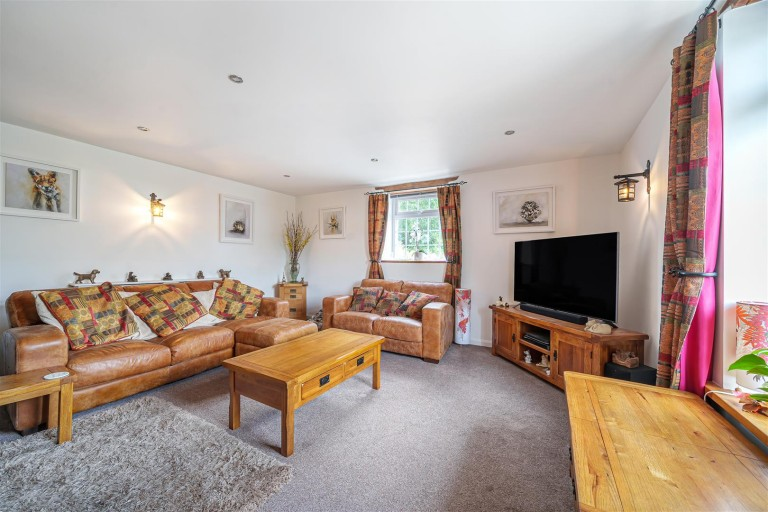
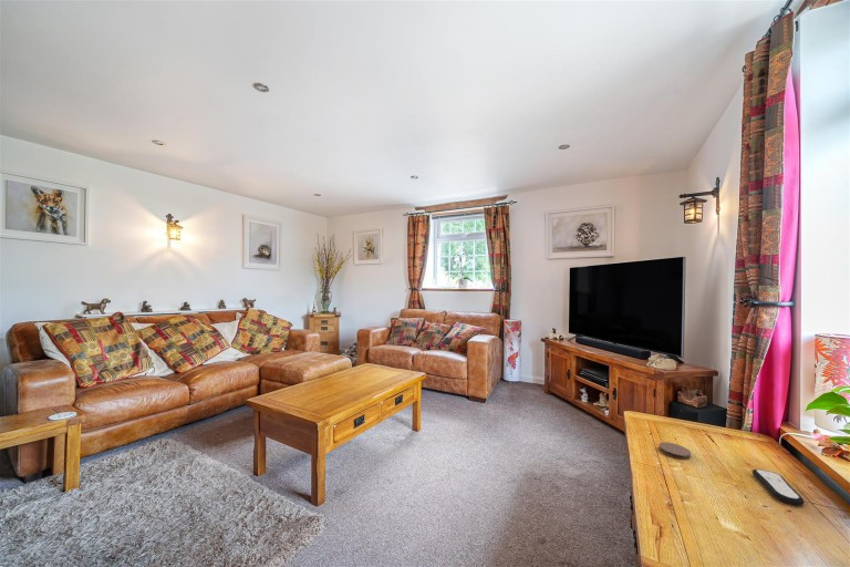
+ coaster (674, 450)
+ remote control (777, 485)
